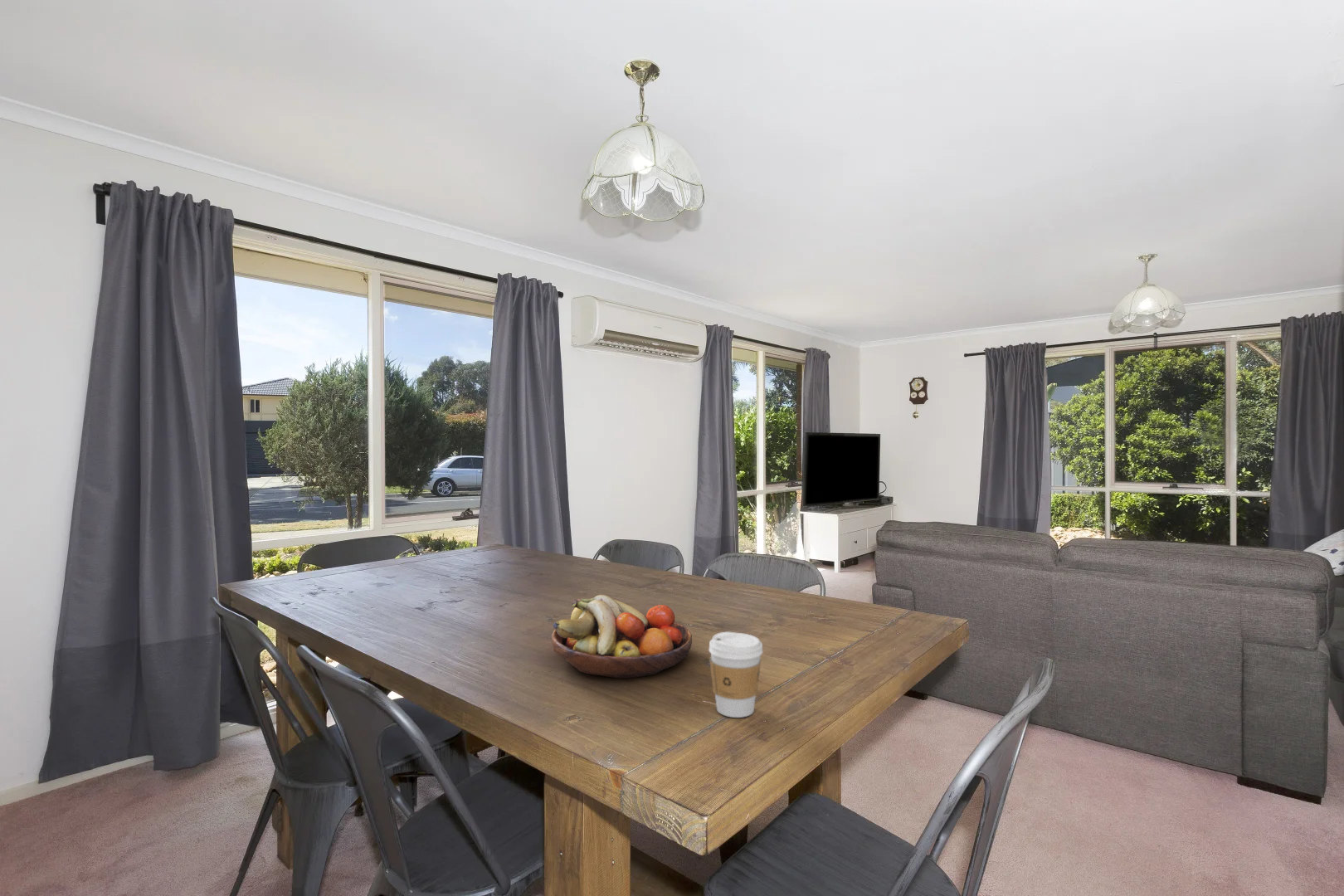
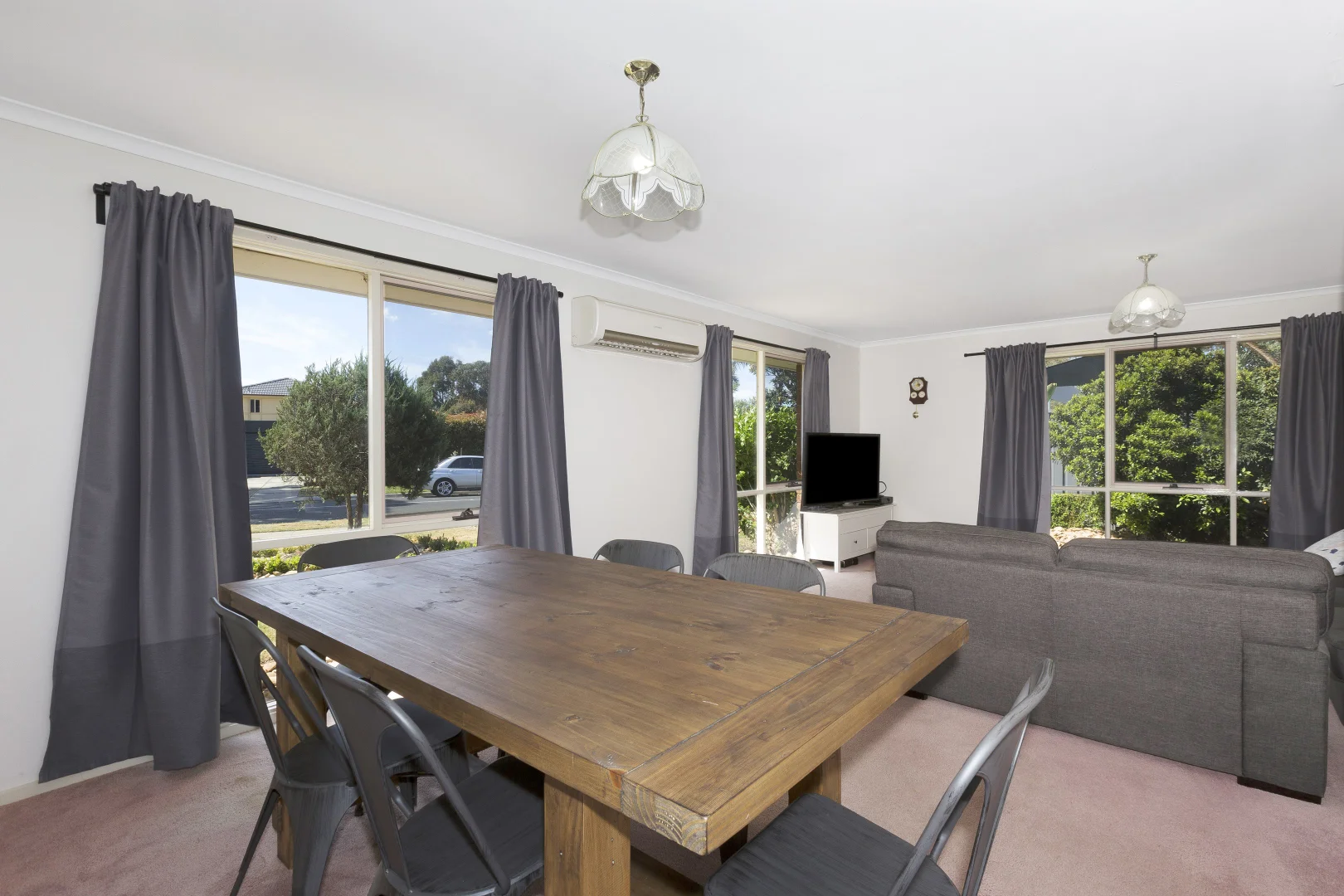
- coffee cup (735, 673)
- fruit bowl (621, 628)
